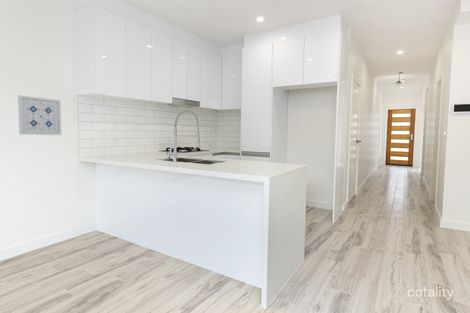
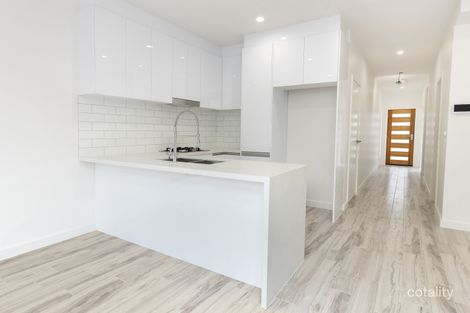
- wall art (40, 116)
